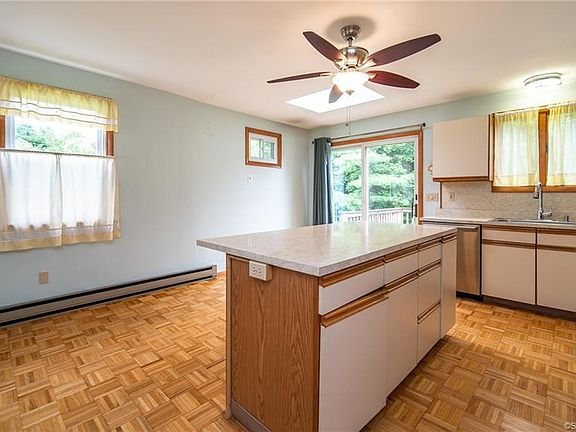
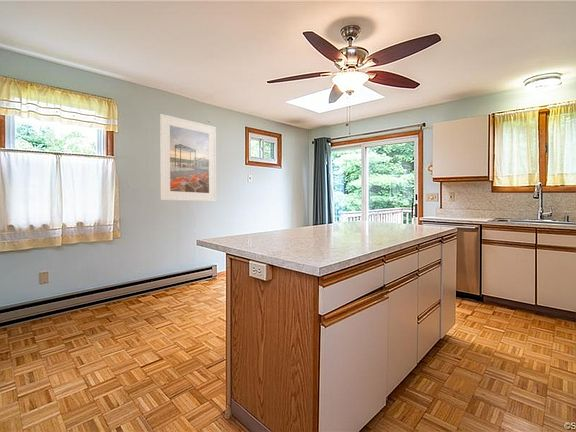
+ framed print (190, 161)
